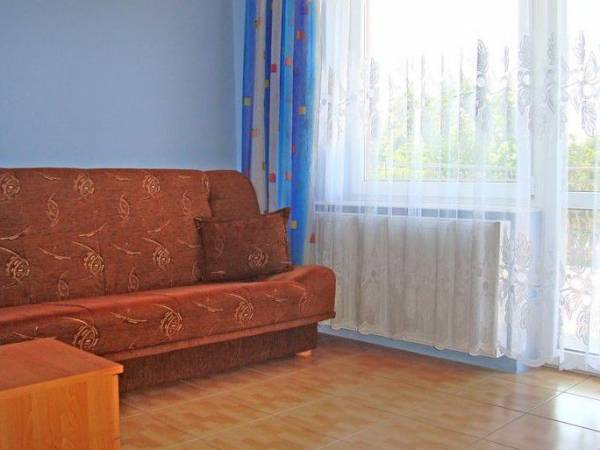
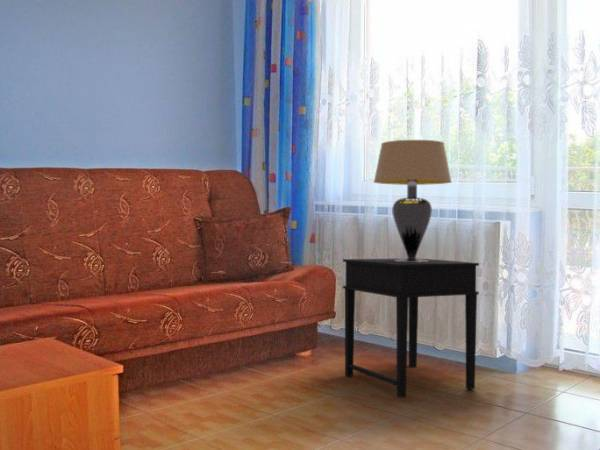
+ side table (409, 321)
+ table lamp (412, 202)
